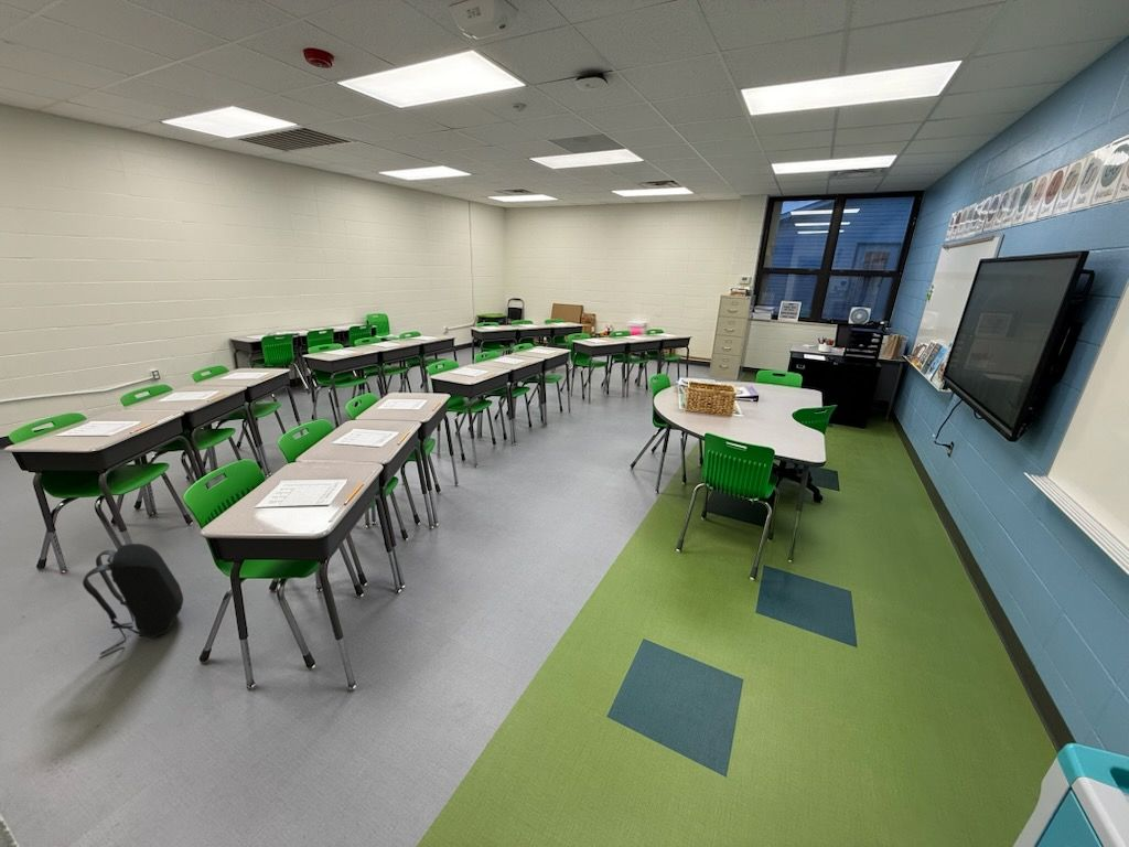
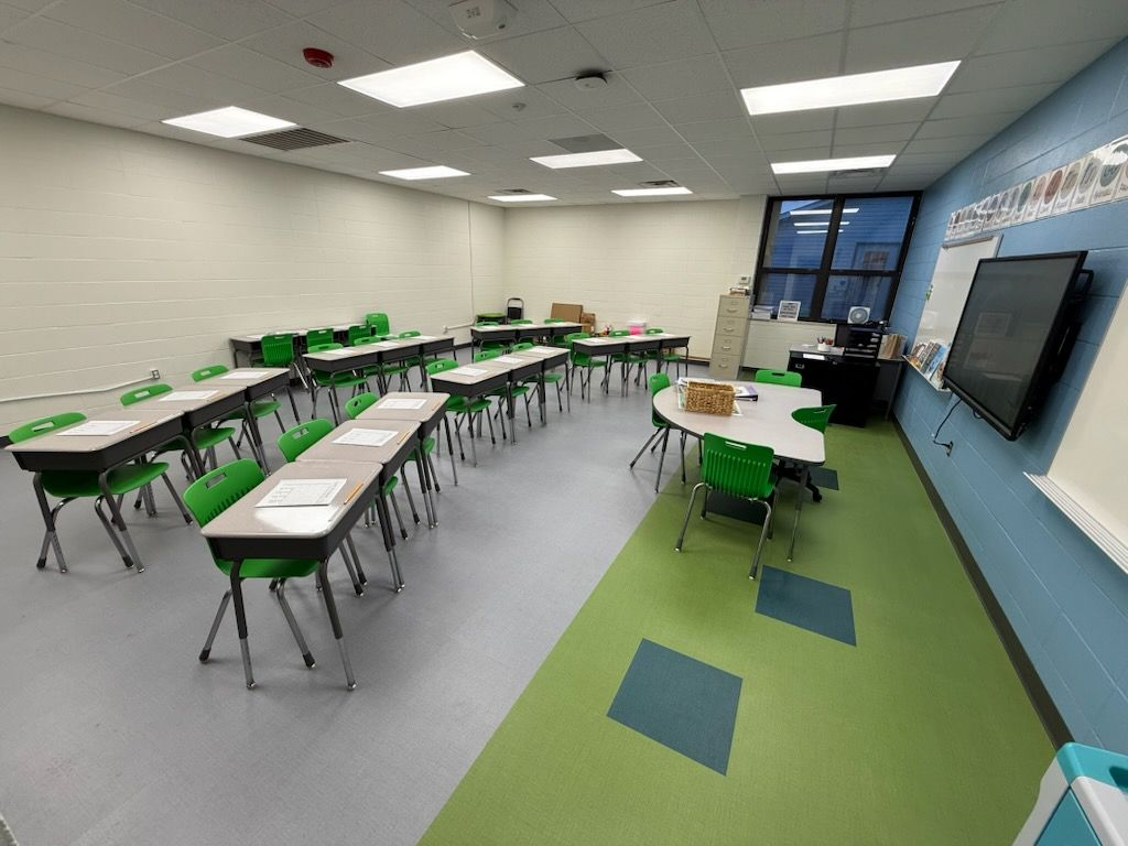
- backpack (136, 590)
